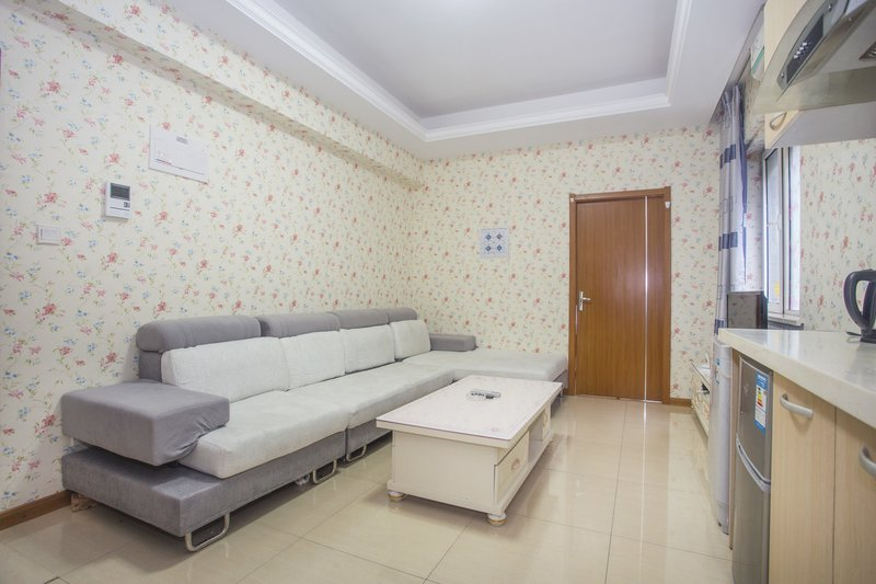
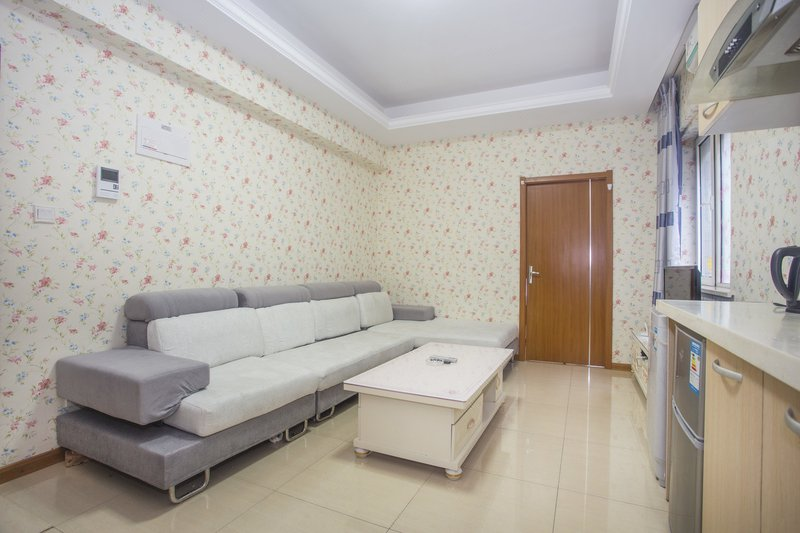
- wall art (494, 242)
